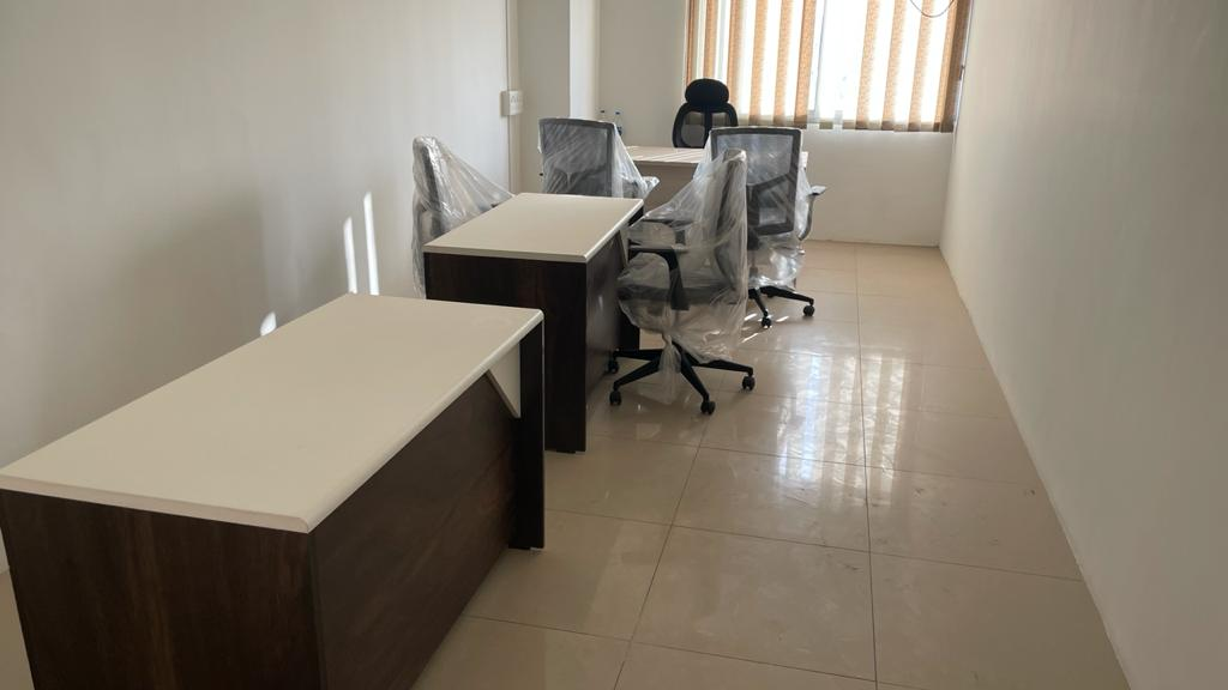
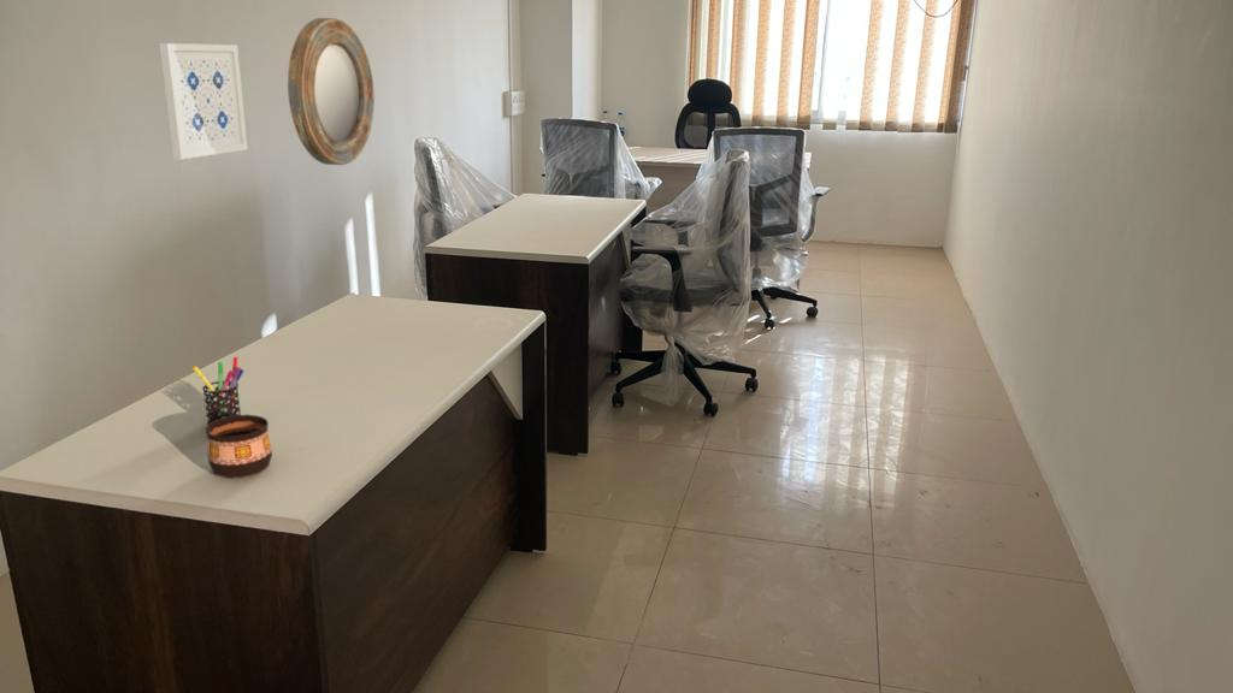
+ cup (242, 445)
+ wall art (206, 100)
+ home mirror (334, 93)
+ pen holder (223, 389)
